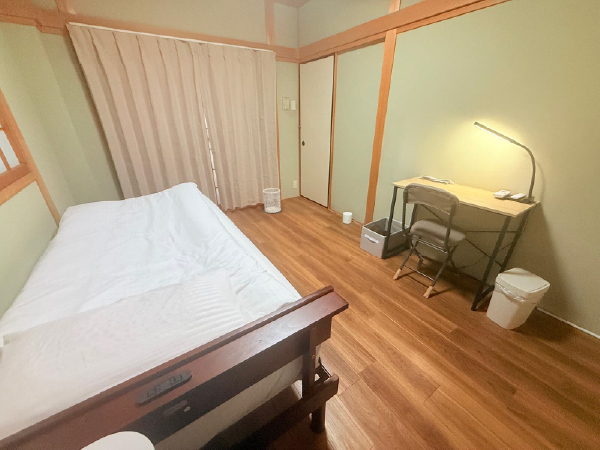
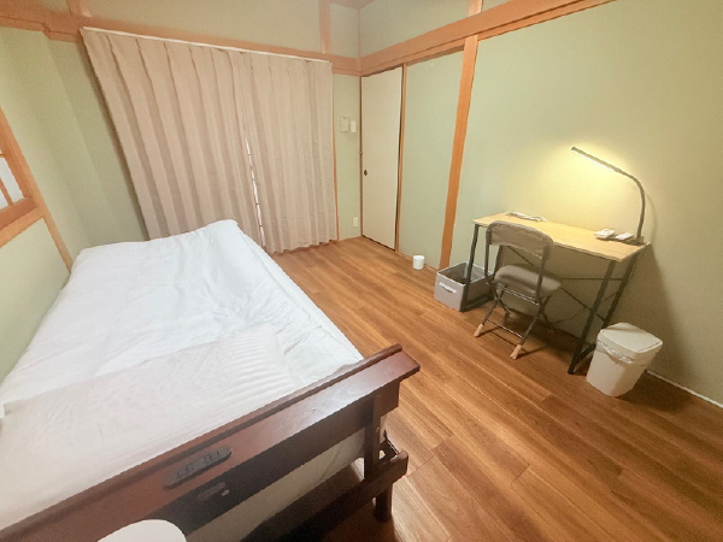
- wastebasket (271, 200)
